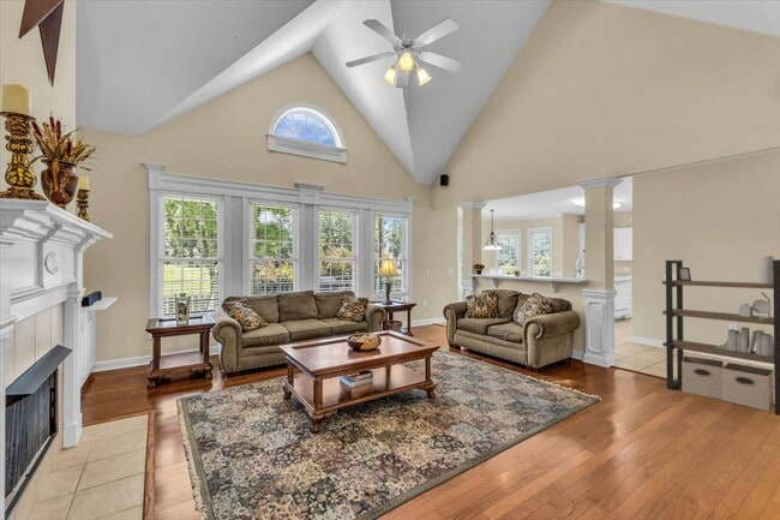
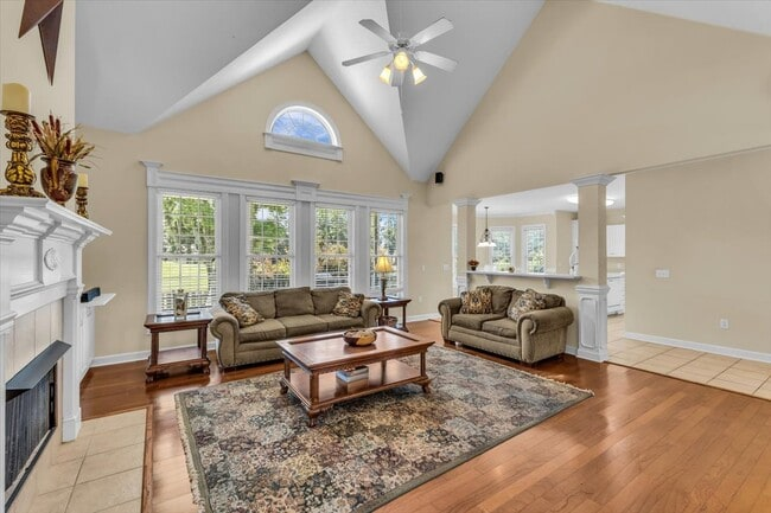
- shelving unit (722, 319)
